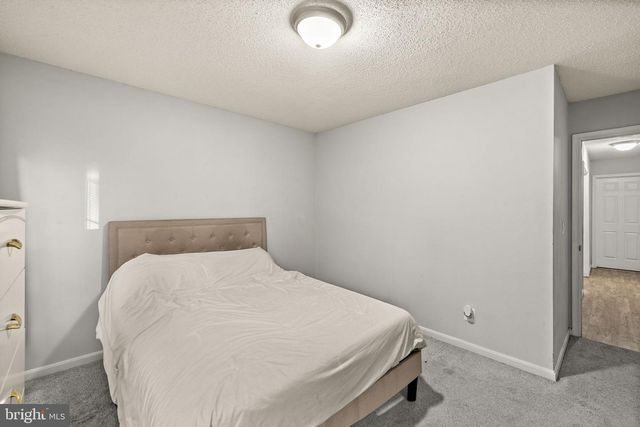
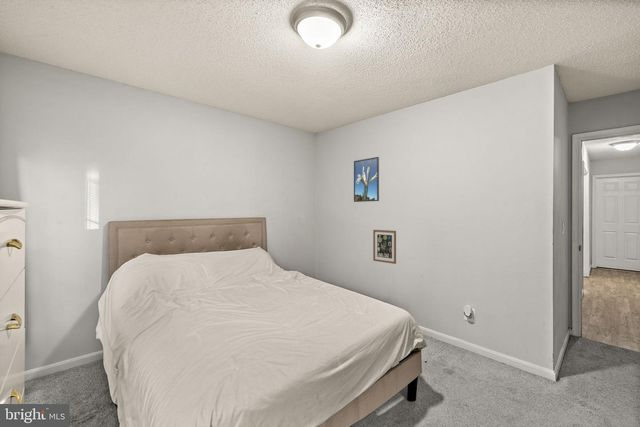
+ wall art (384, 246)
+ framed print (365, 180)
